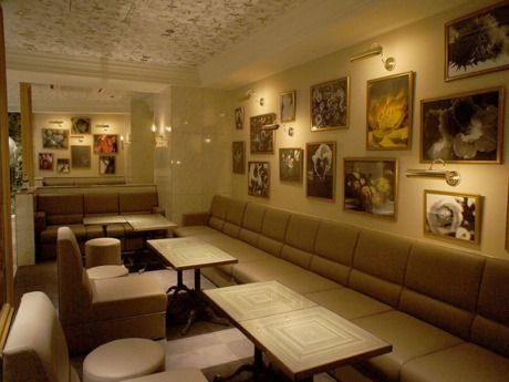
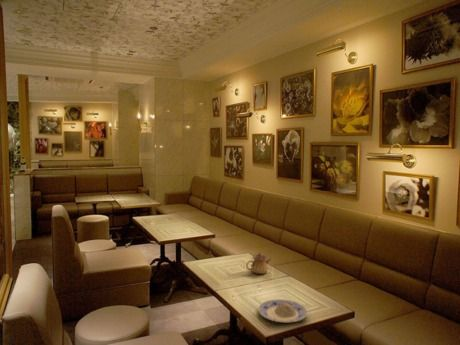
+ teapot (258, 261)
+ plate (282, 309)
